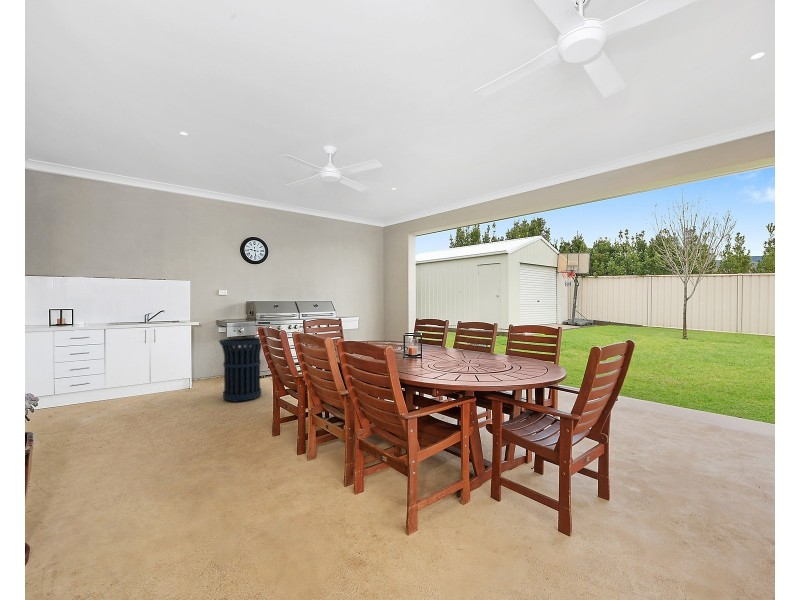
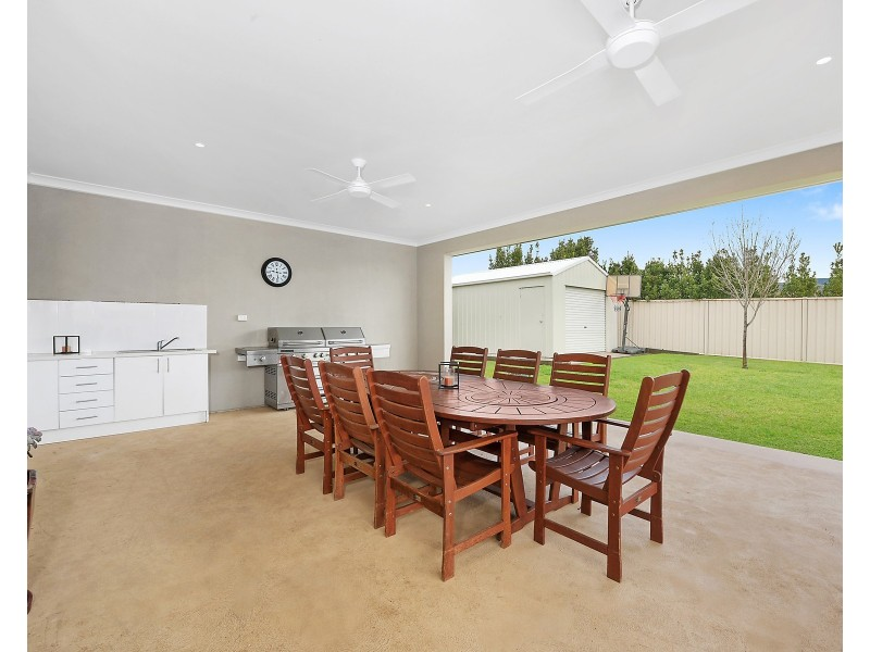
- trash can (242, 368)
